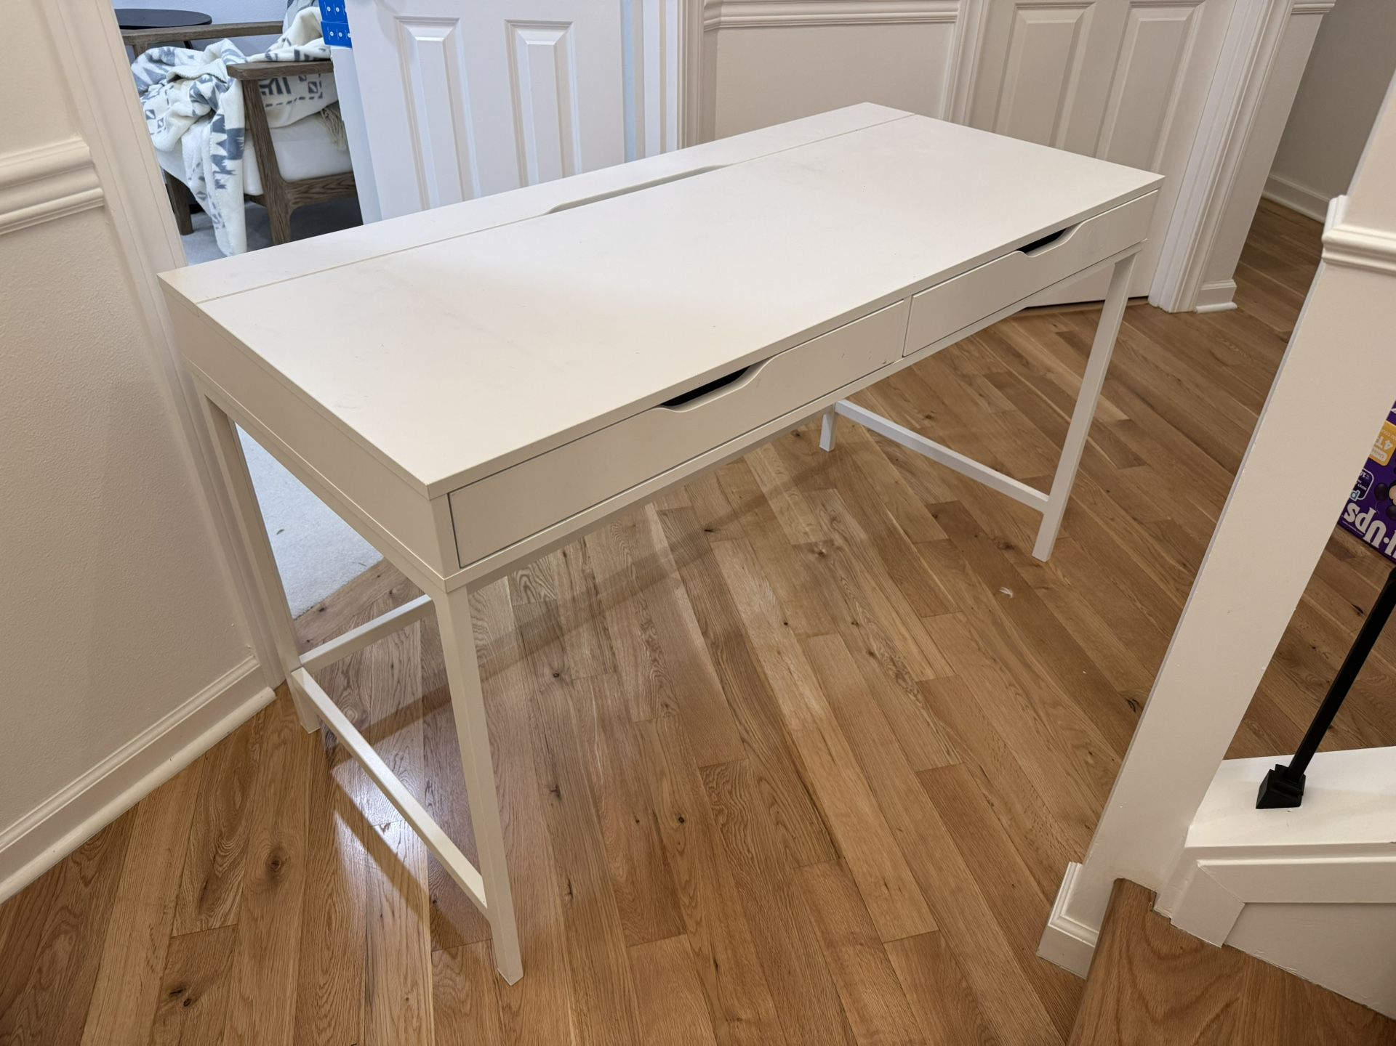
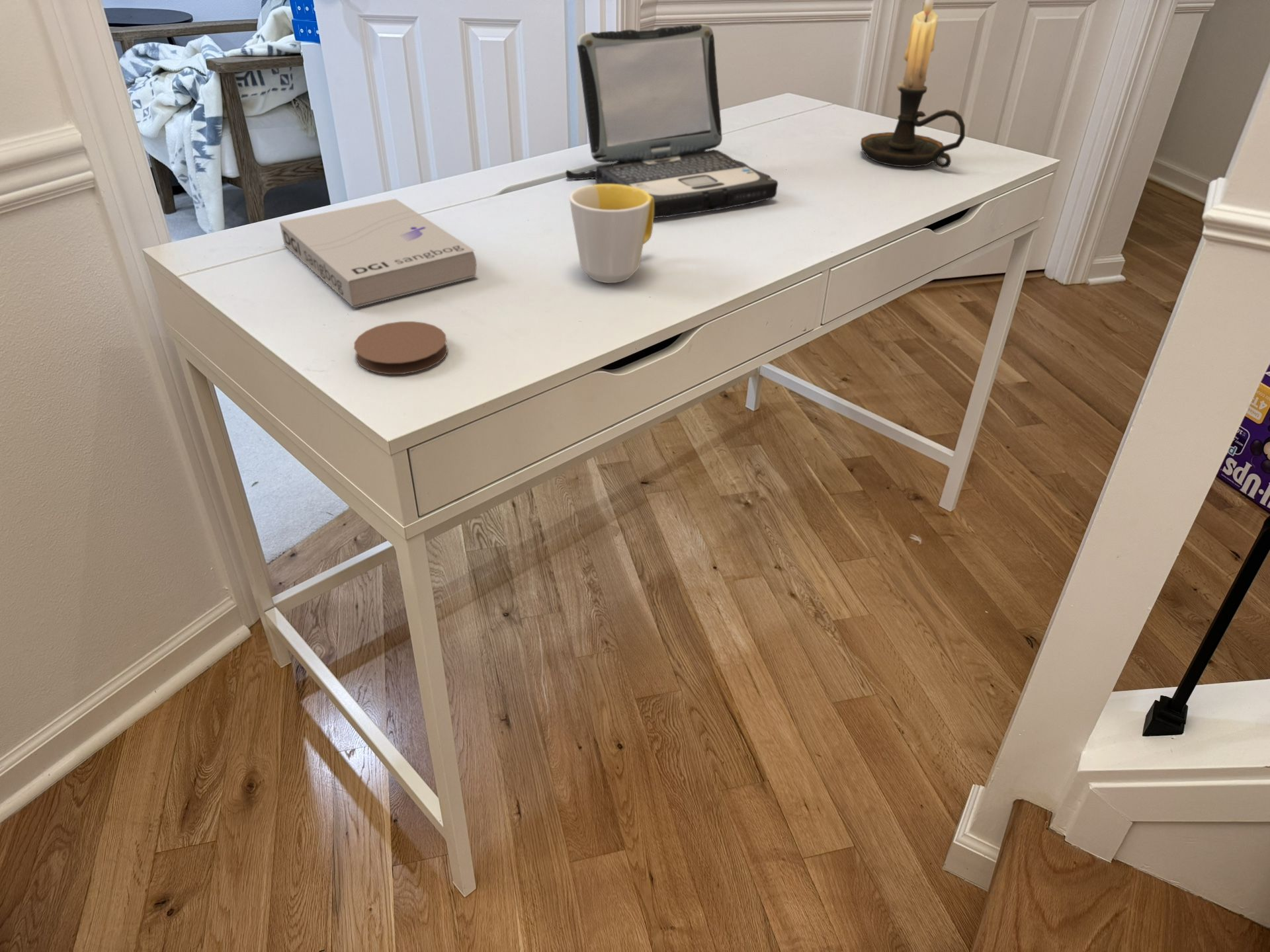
+ laptop (674, 116)
+ mug (620, 233)
+ coaster (401, 346)
+ candle holder (925, 77)
+ book (376, 248)
